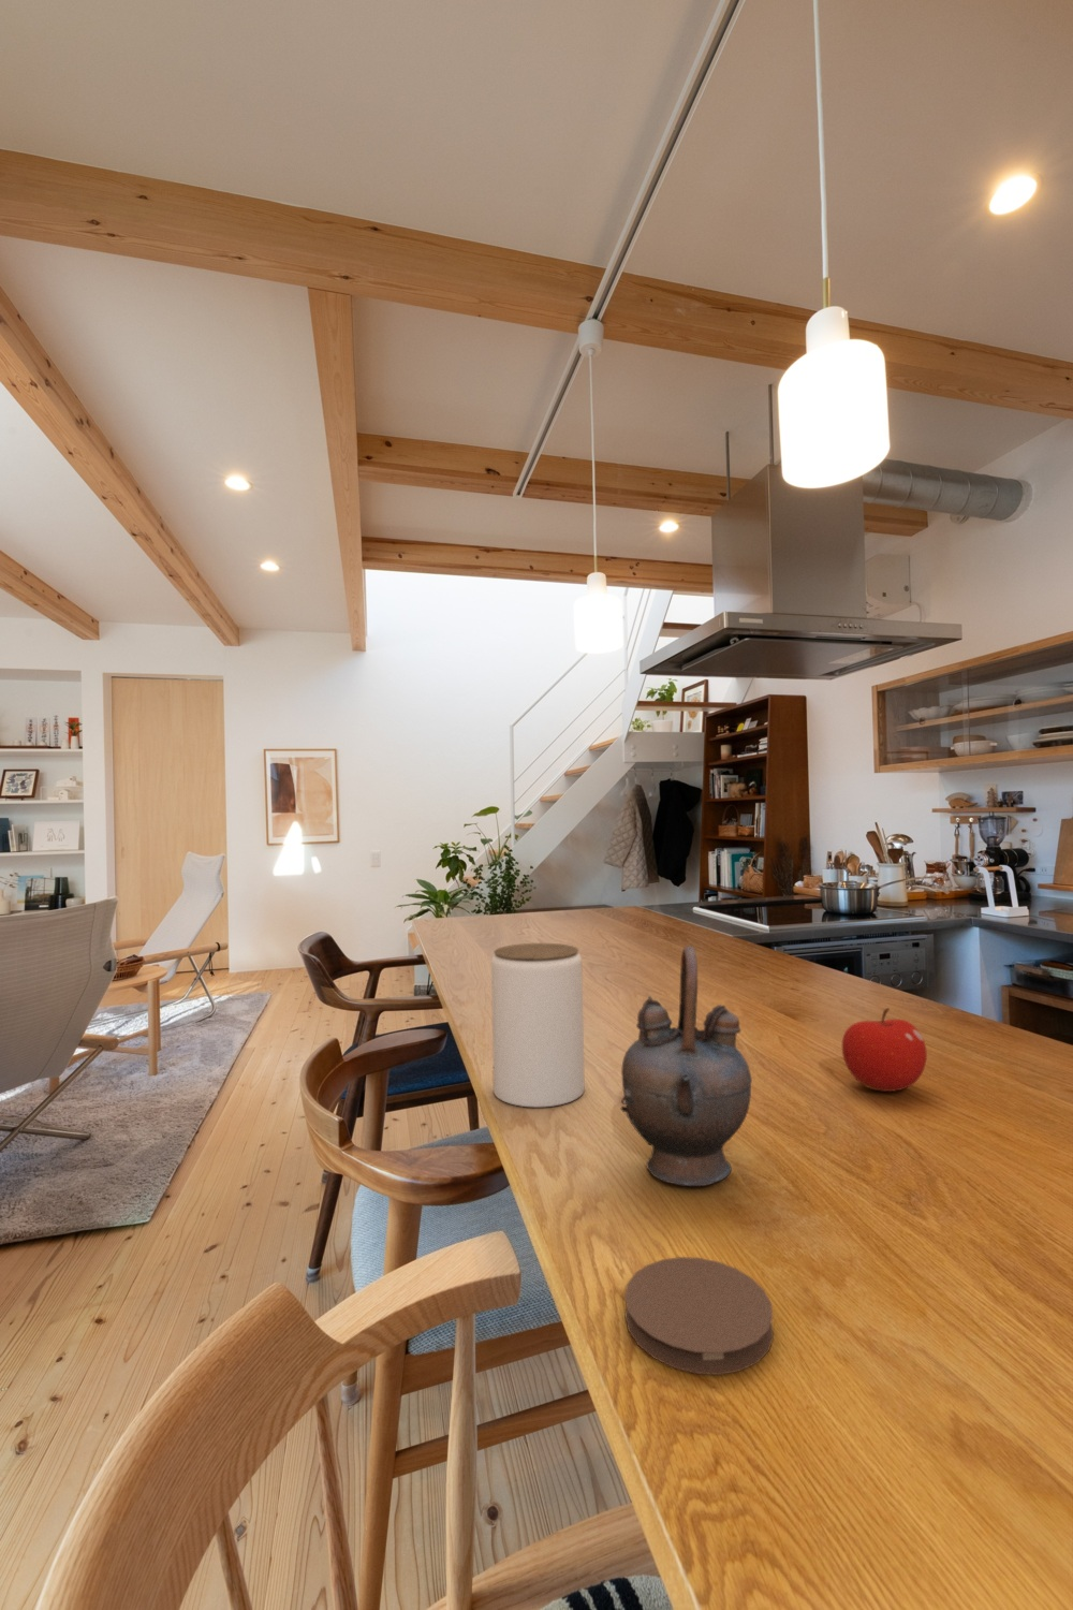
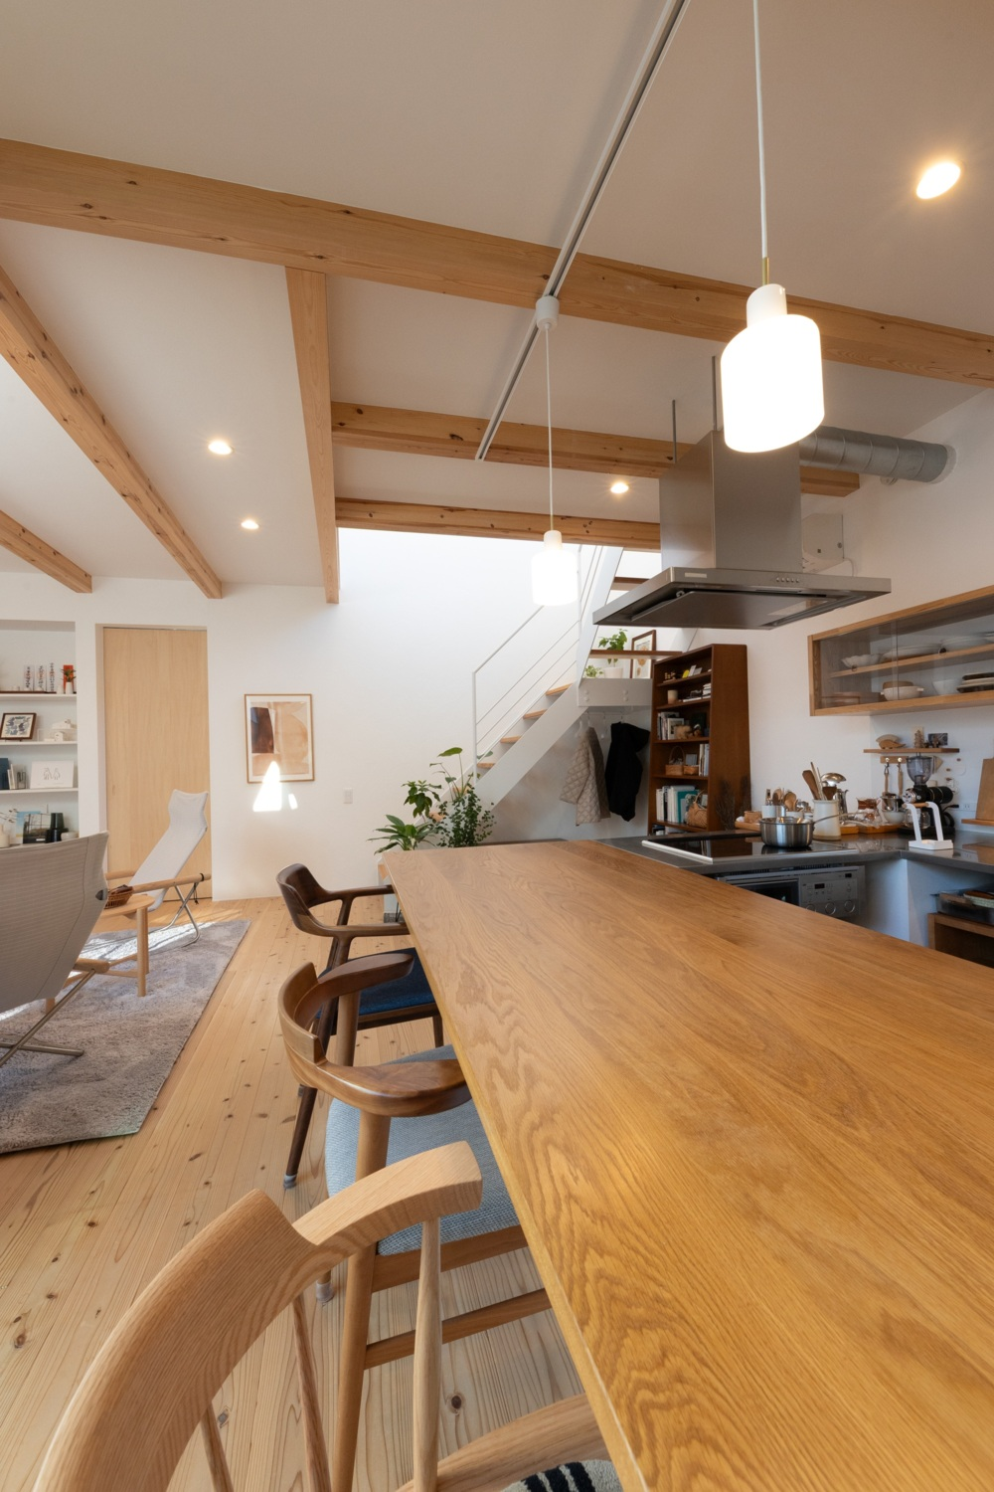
- coaster (697, 1309)
- jar (538, 1019)
- fruit (883, 1047)
- teapot (684, 1063)
